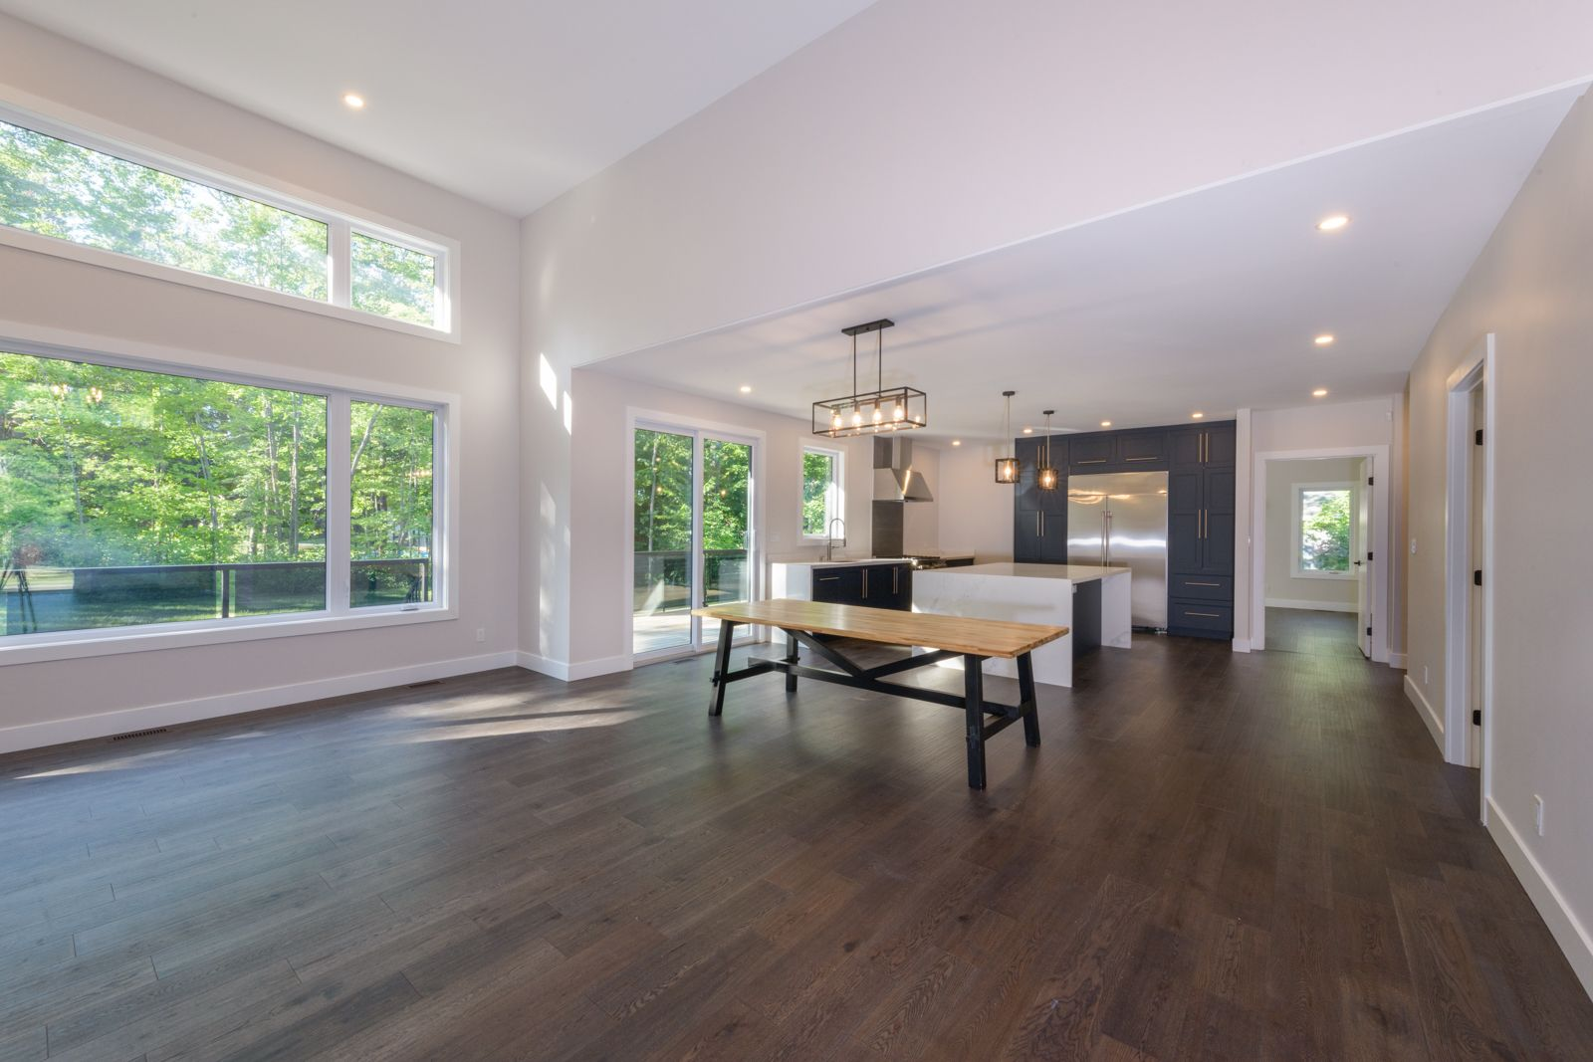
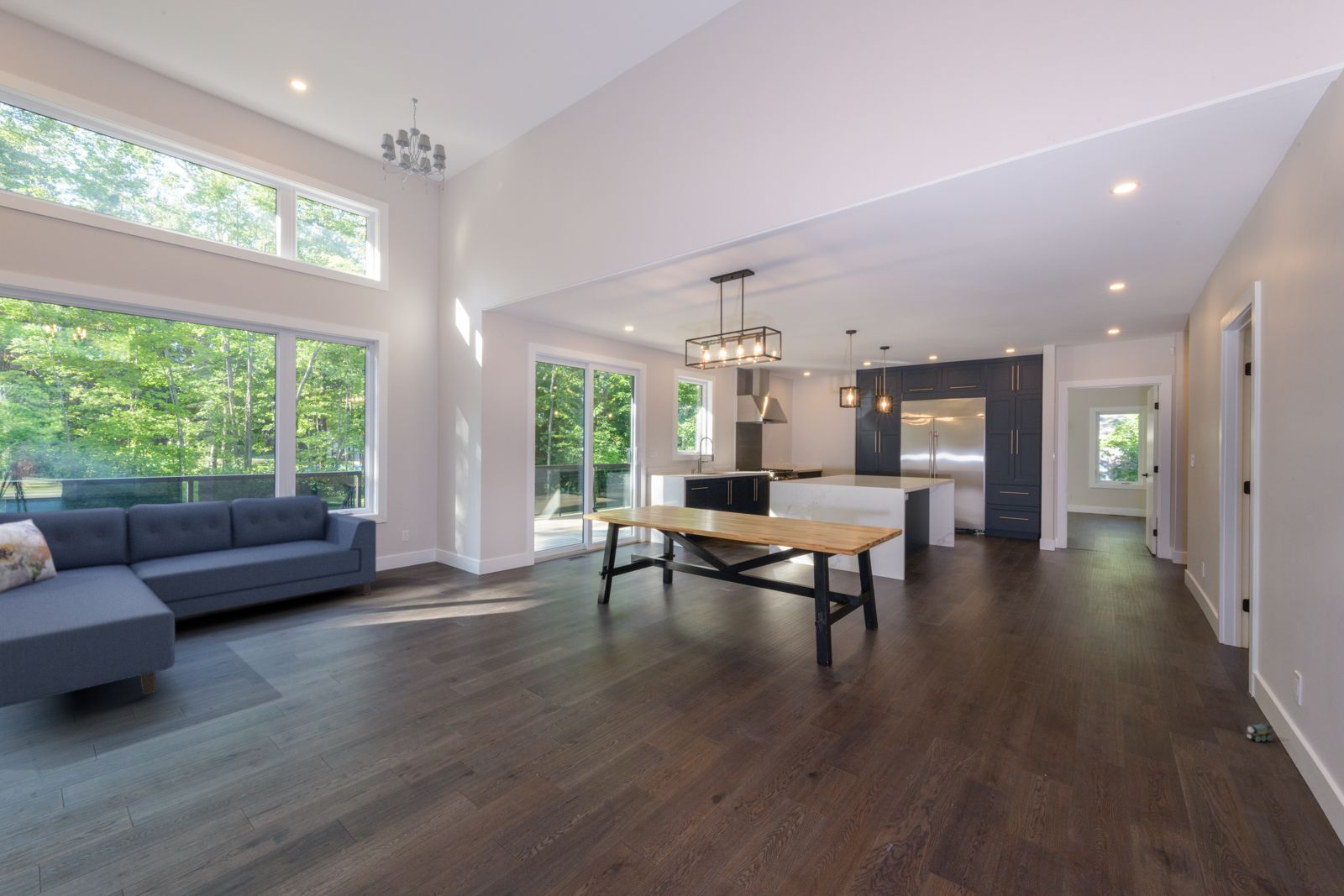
+ chandelier (415, 140)
+ sofa (208, 572)
+ toy train (1259, 731)
